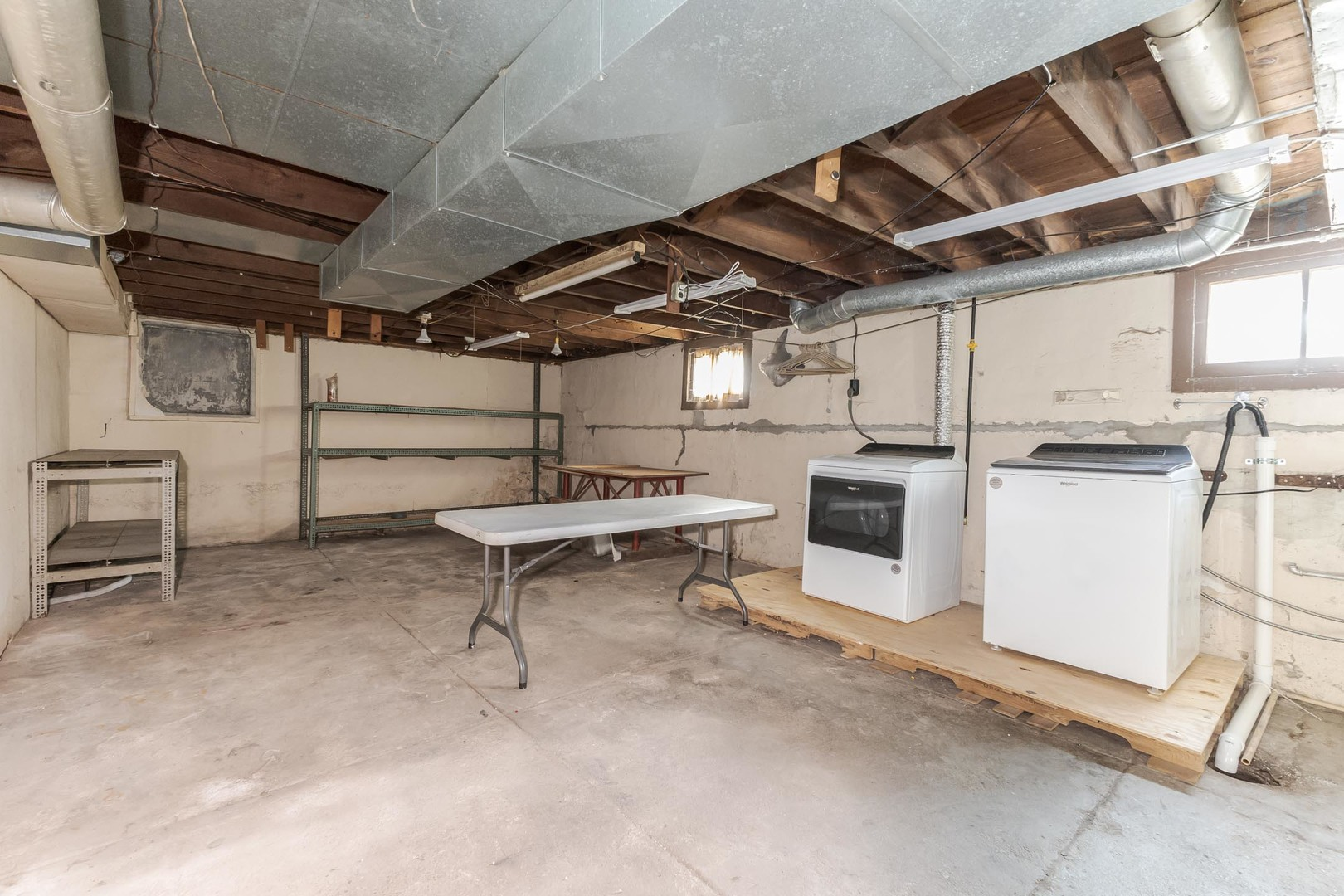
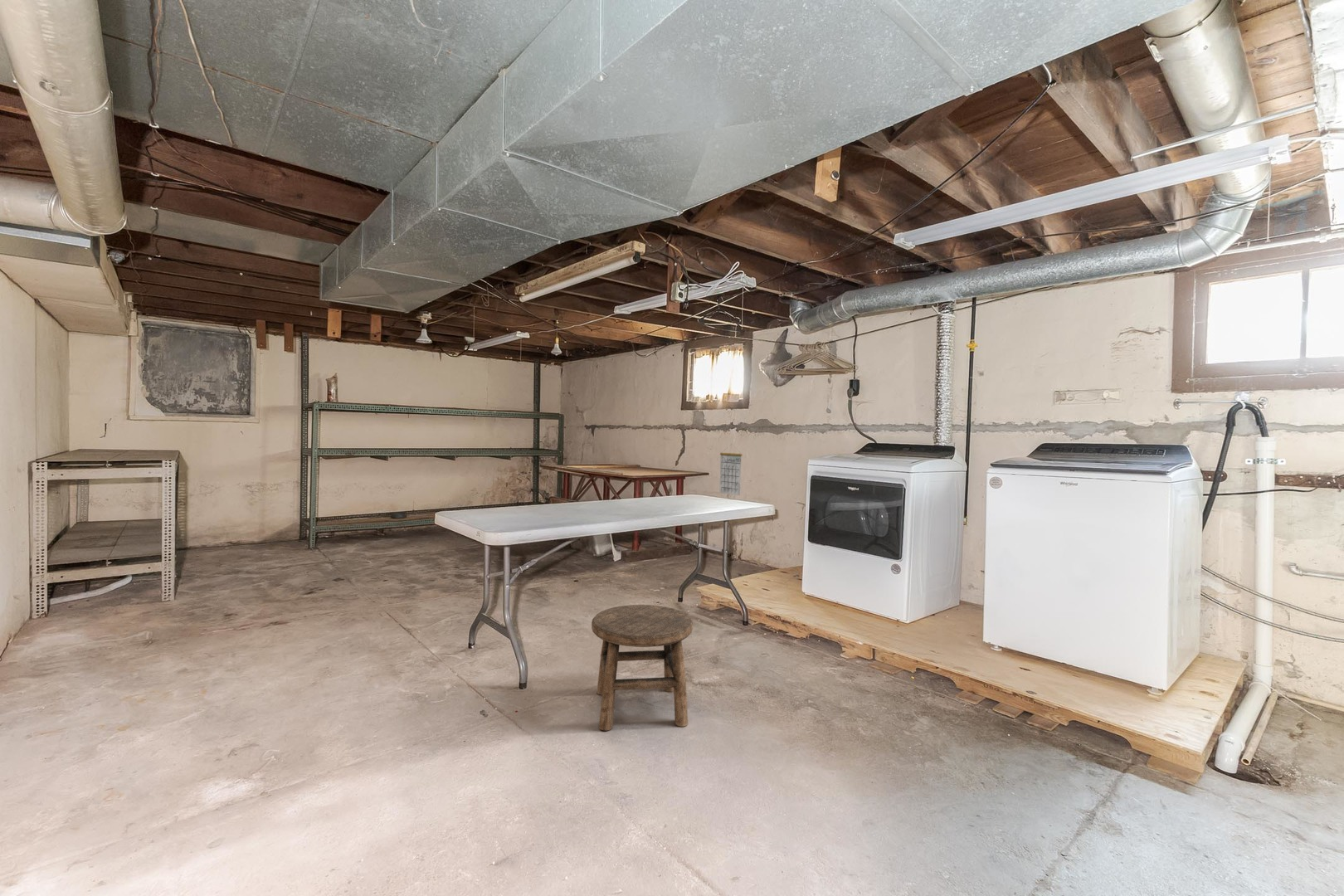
+ calendar (730, 469)
+ stool (640, 660)
